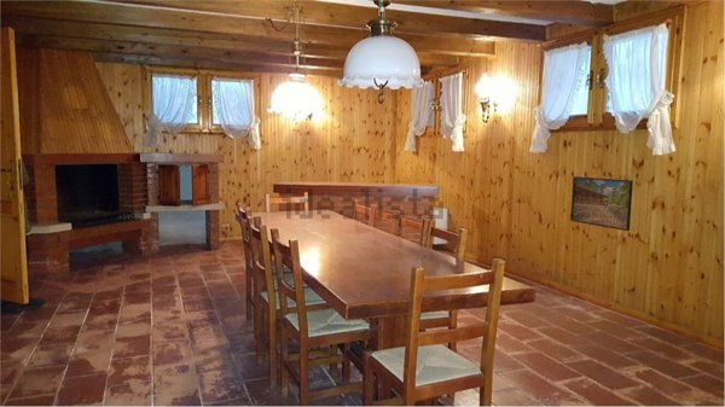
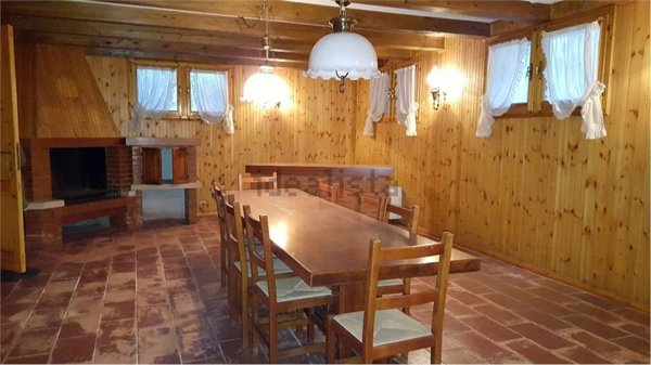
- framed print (599, 202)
